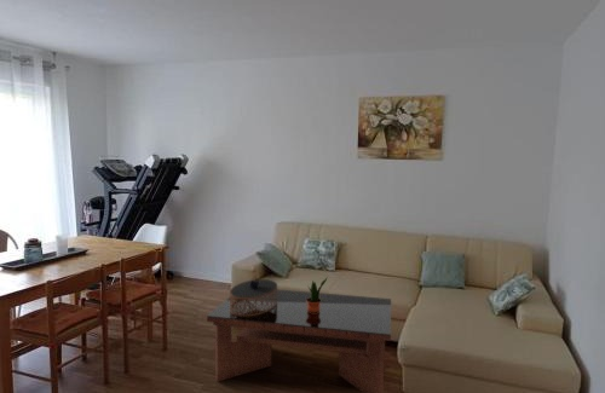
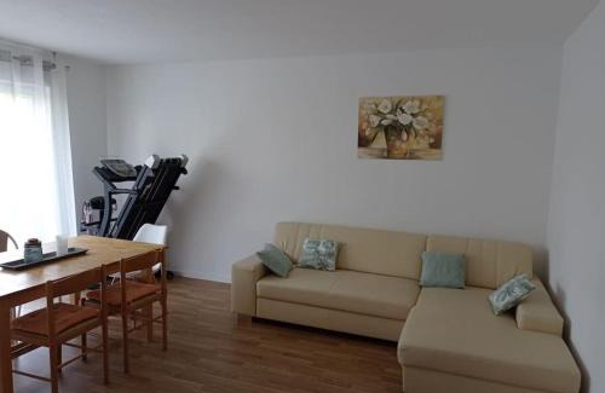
- coffee table (304, 339)
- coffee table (254, 290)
- potted plant (317, 293)
